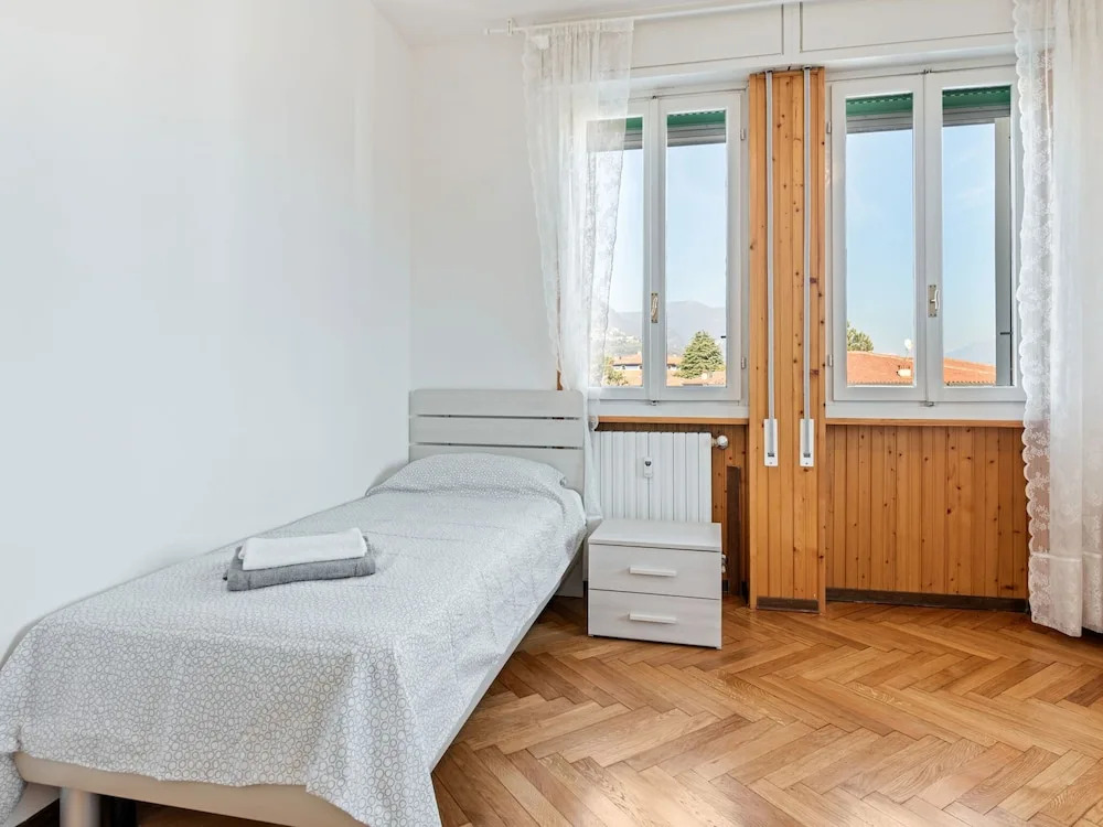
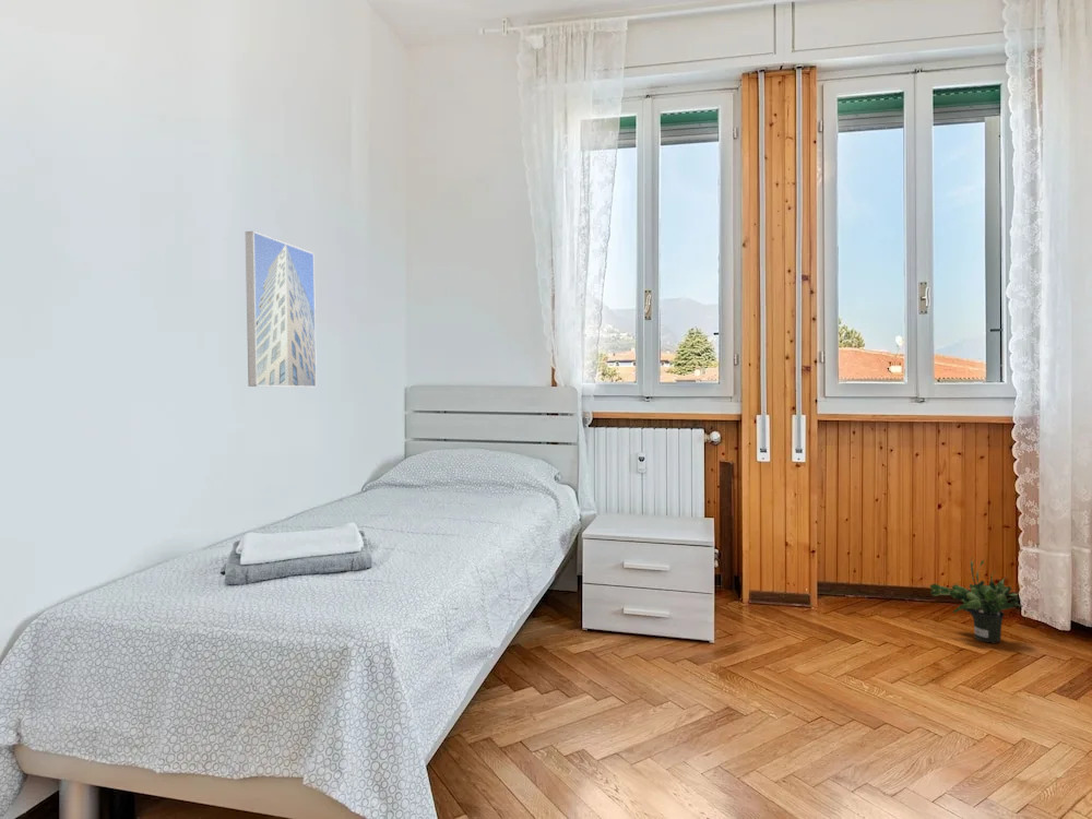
+ potted plant (973, 598)
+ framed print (283, 314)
